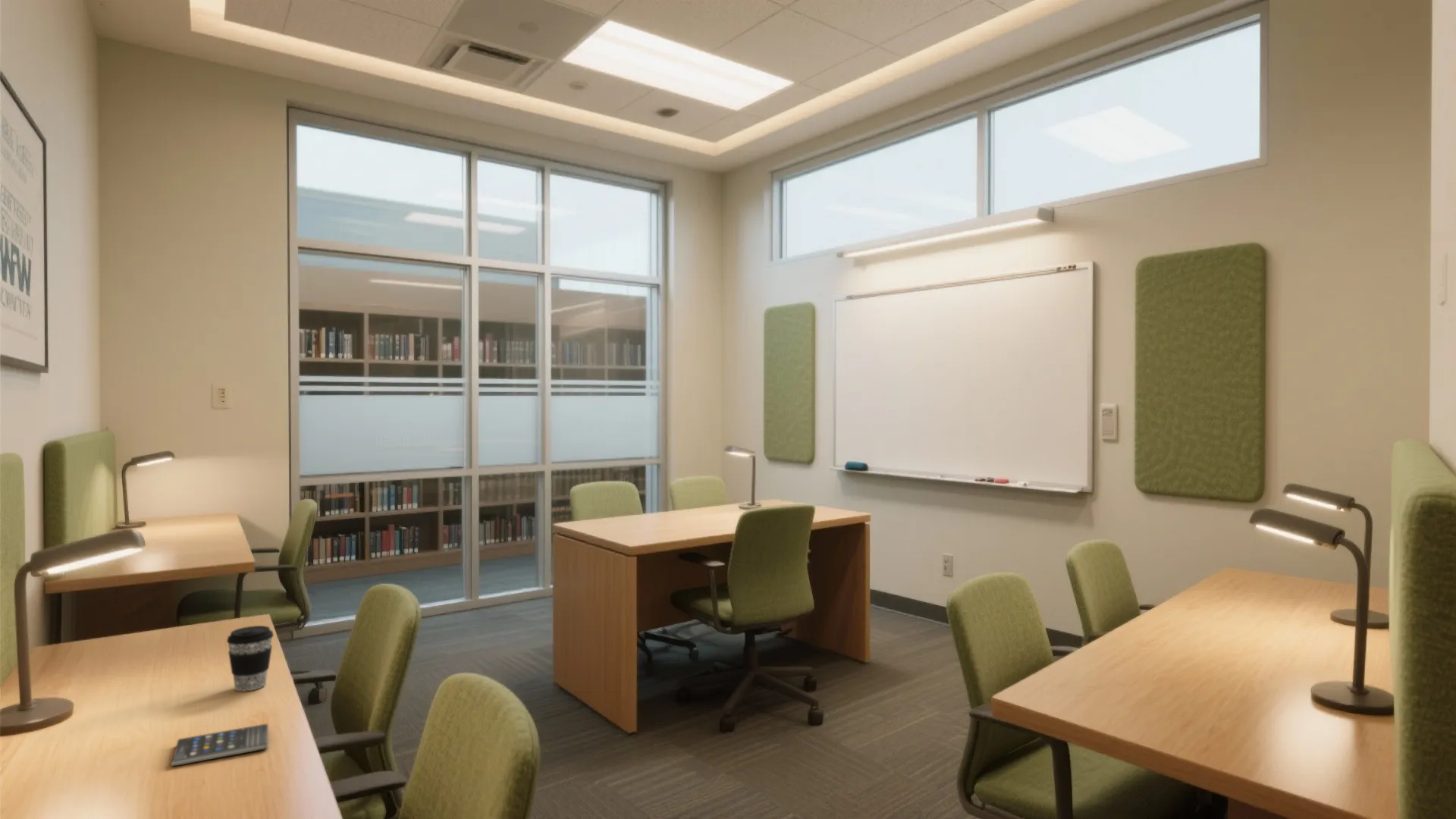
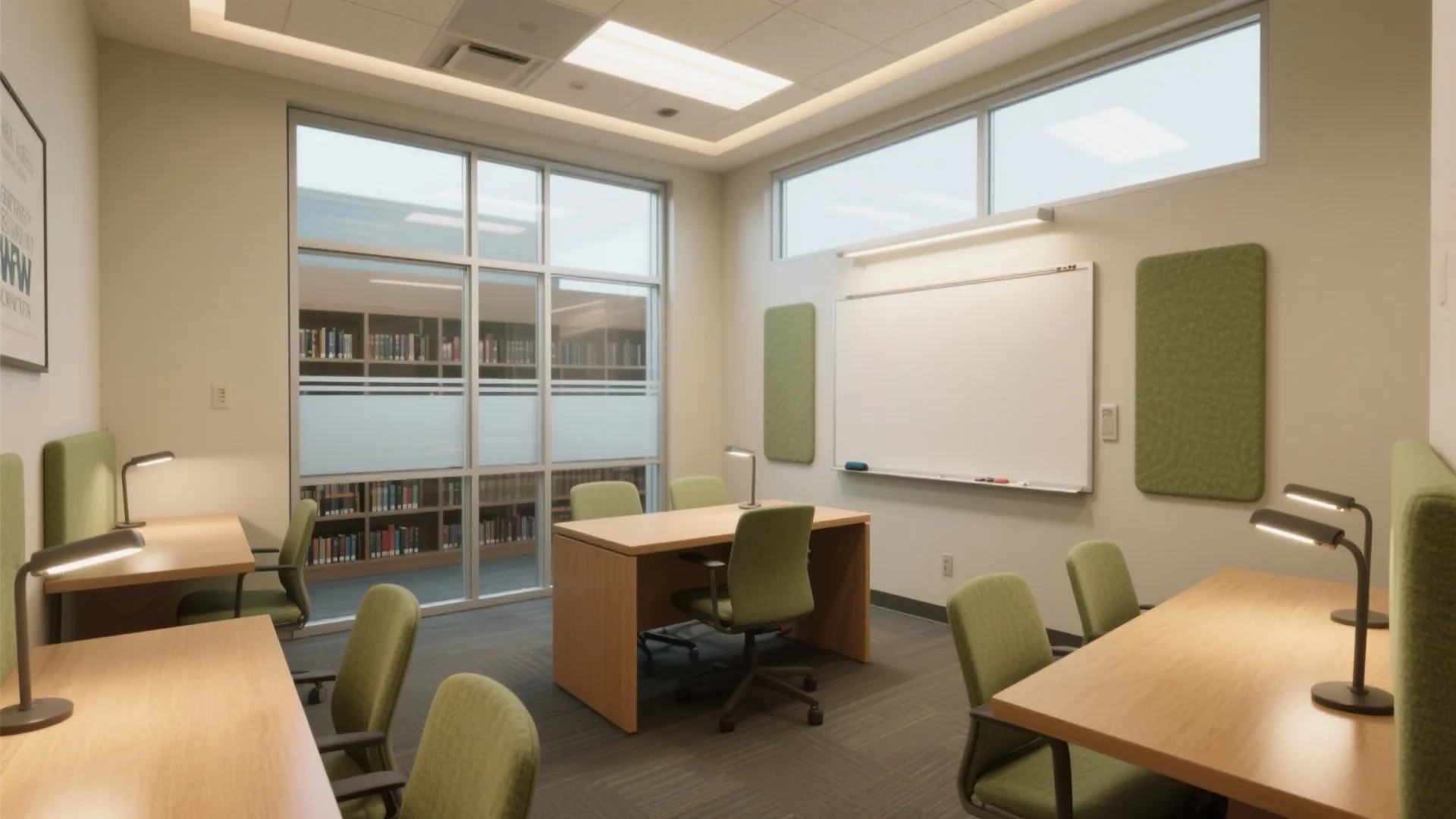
- smartphone (222, 744)
- coffee cup (250, 658)
